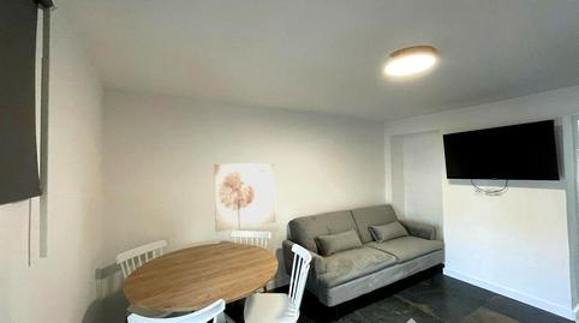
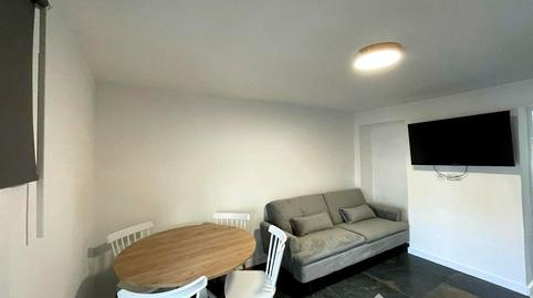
- wall art (246, 195)
